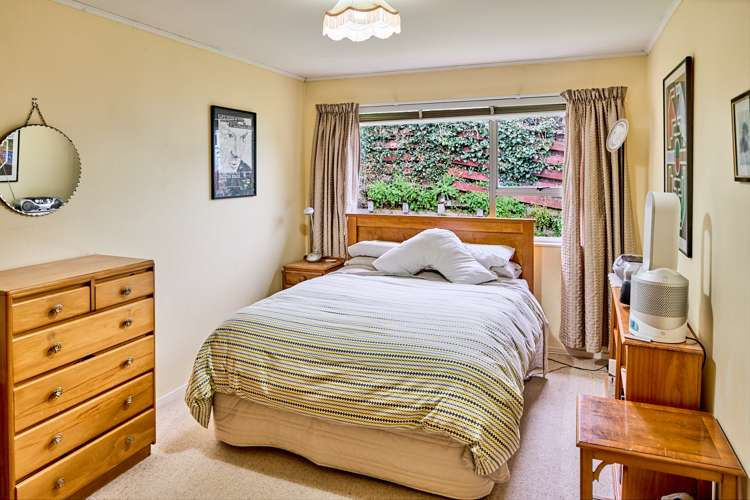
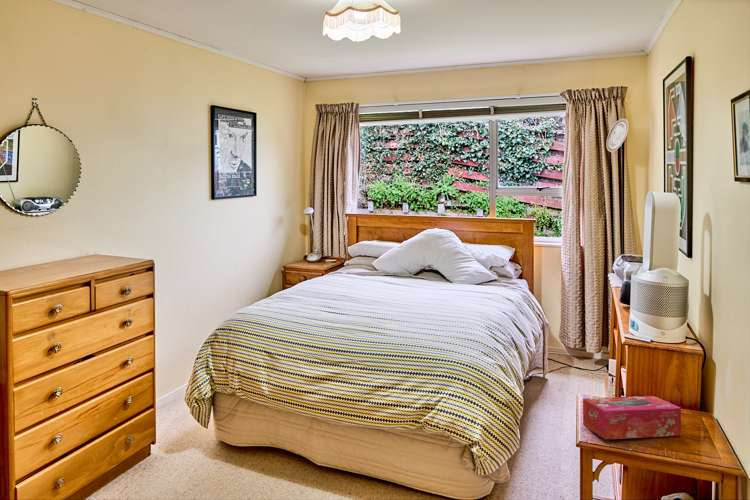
+ tissue box (630, 416)
